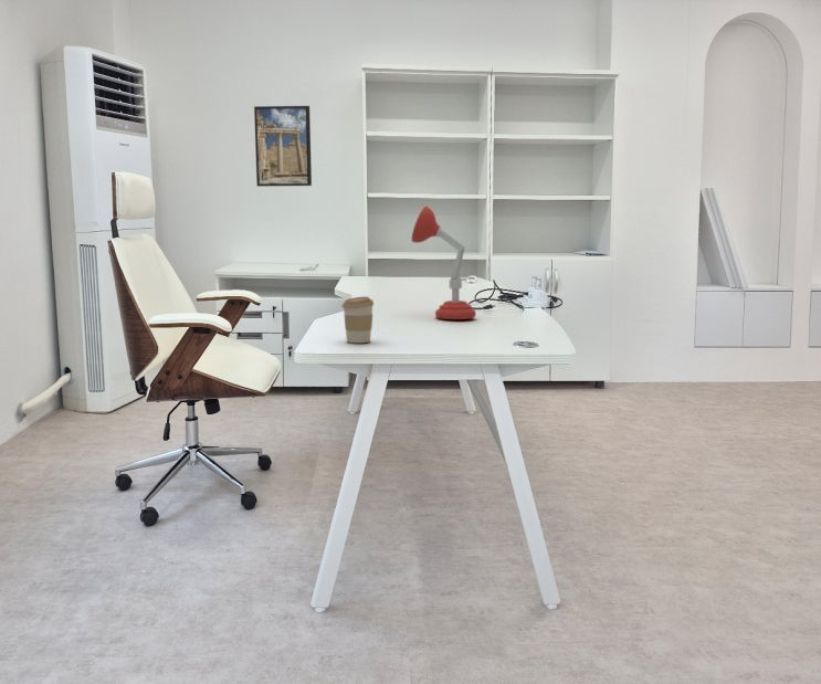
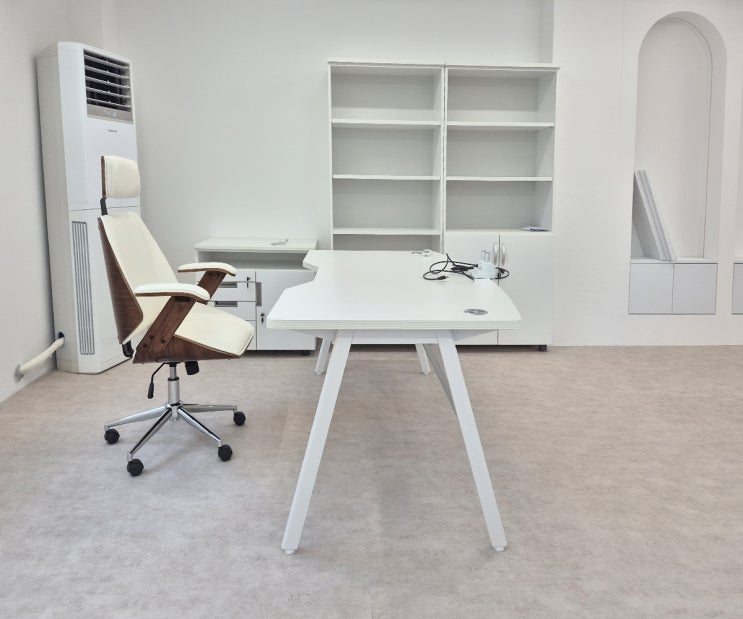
- coffee cup (358, 319)
- desk lamp (454, 264)
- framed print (283, 146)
